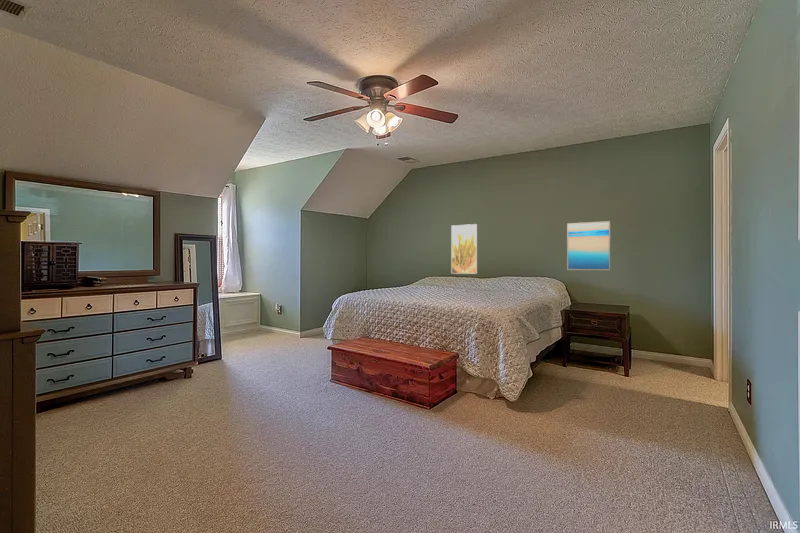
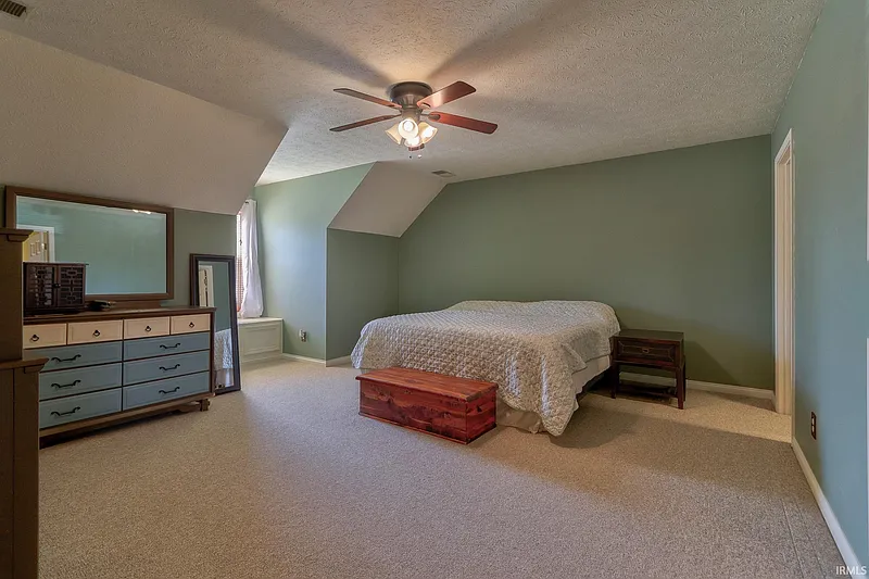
- wall art (588, 246)
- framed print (464, 249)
